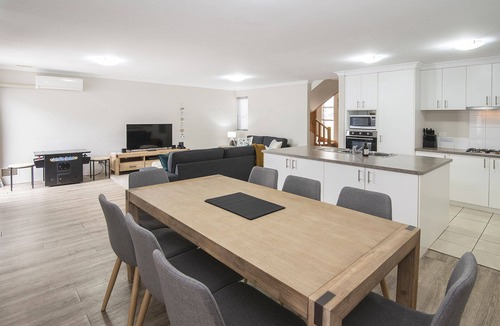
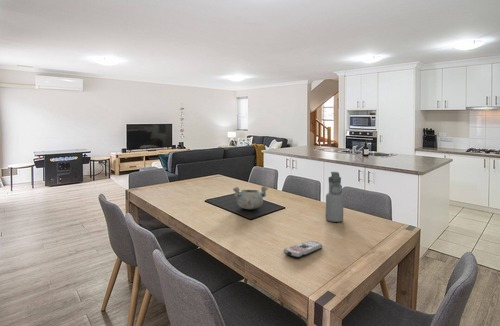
+ water bottle (334, 196)
+ decorative bowl (250, 197)
+ remote control (304, 248)
